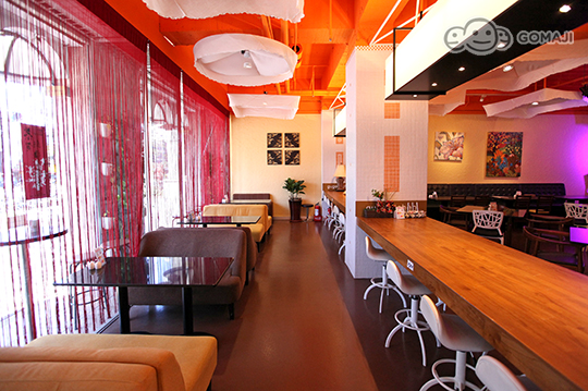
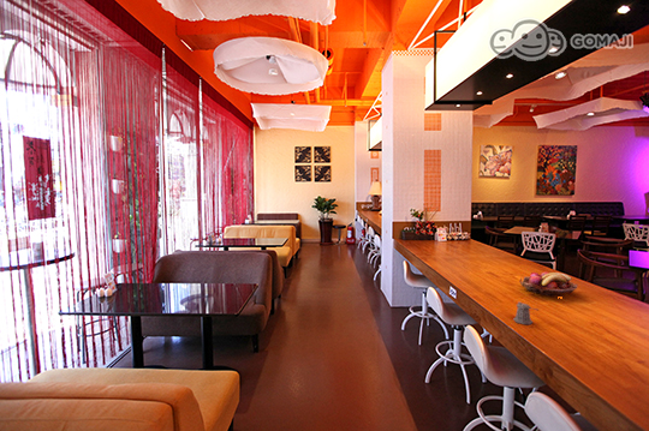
+ pepper shaker (524, 312)
+ fruit basket (547, 282)
